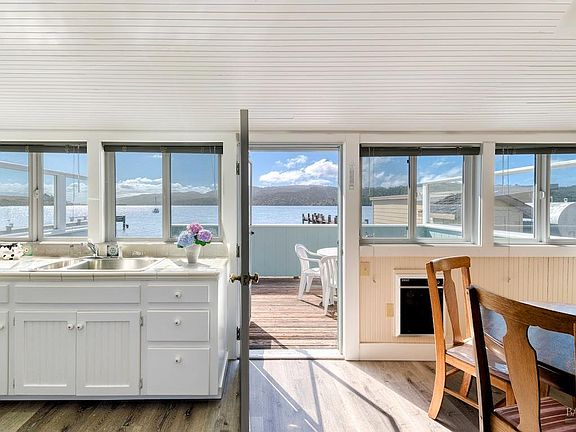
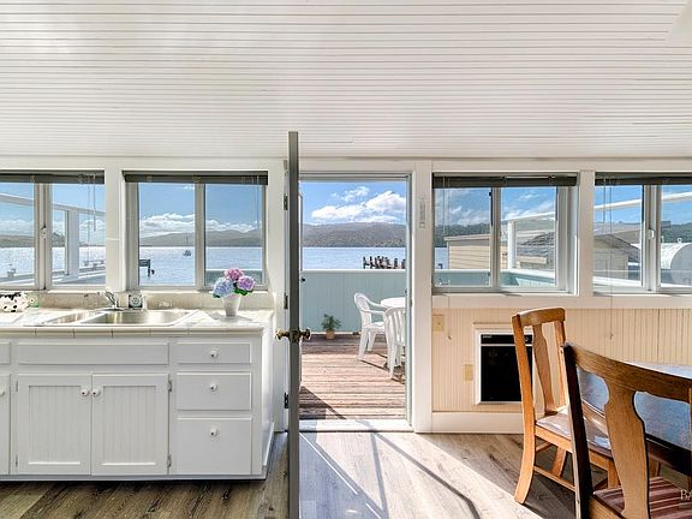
+ potted plant (332, 324)
